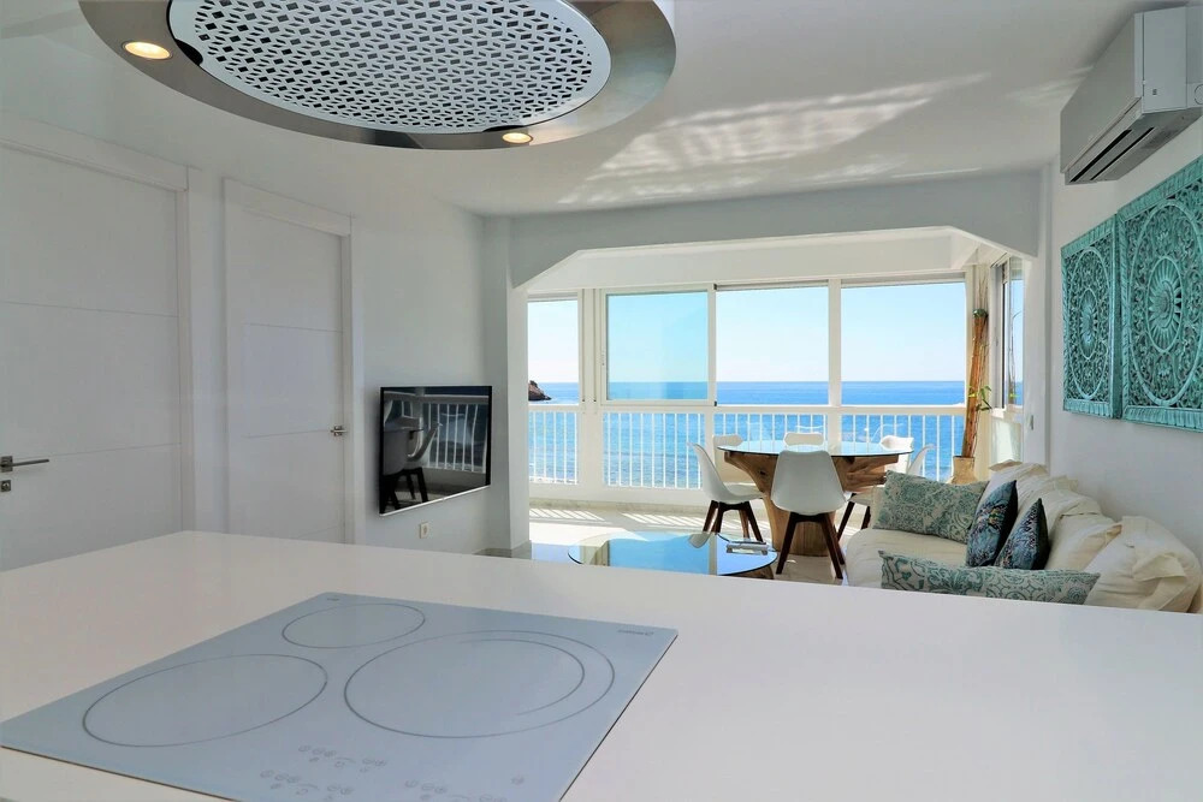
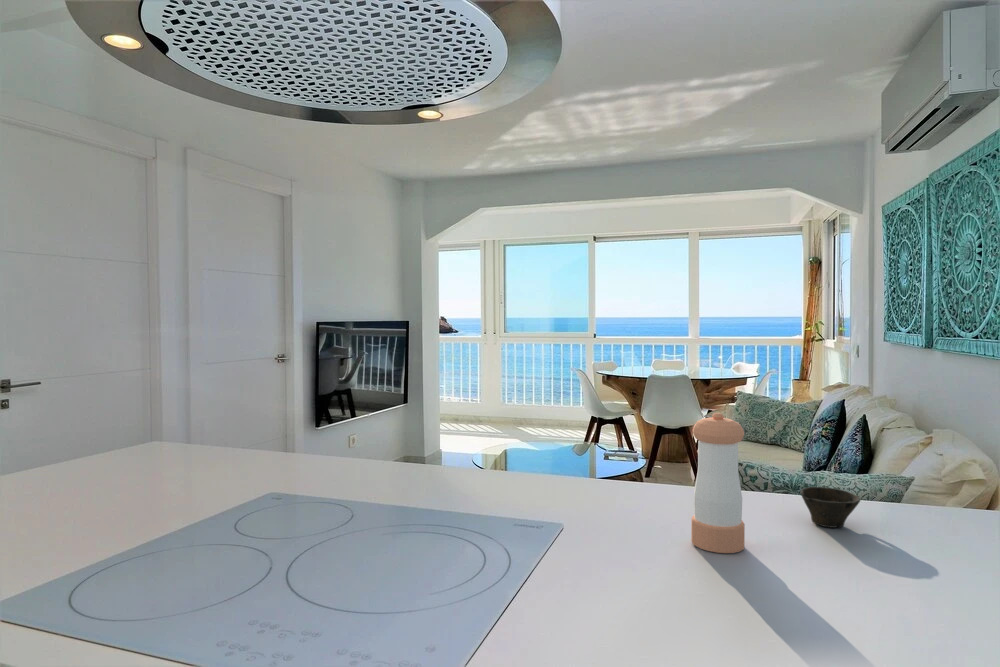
+ pepper shaker (717, 478)
+ cup (831, 508)
